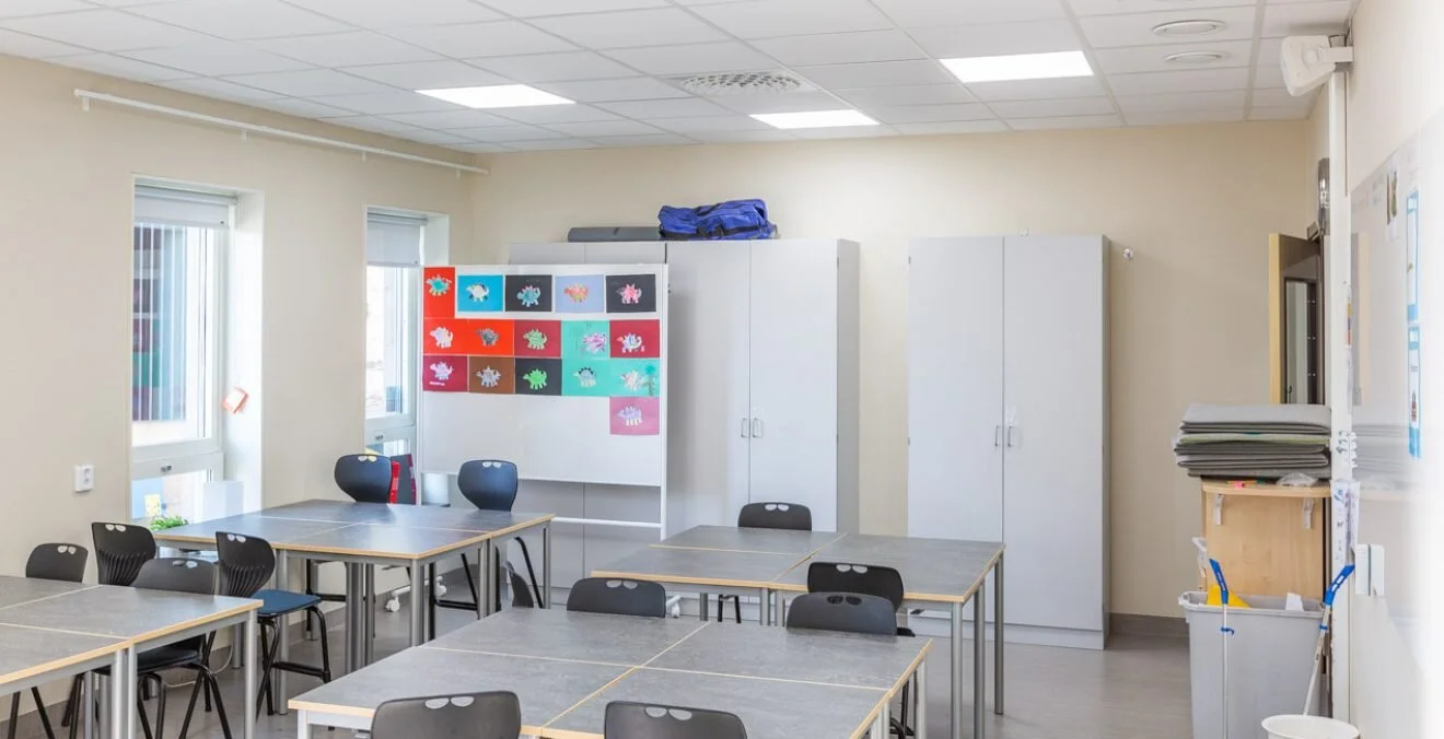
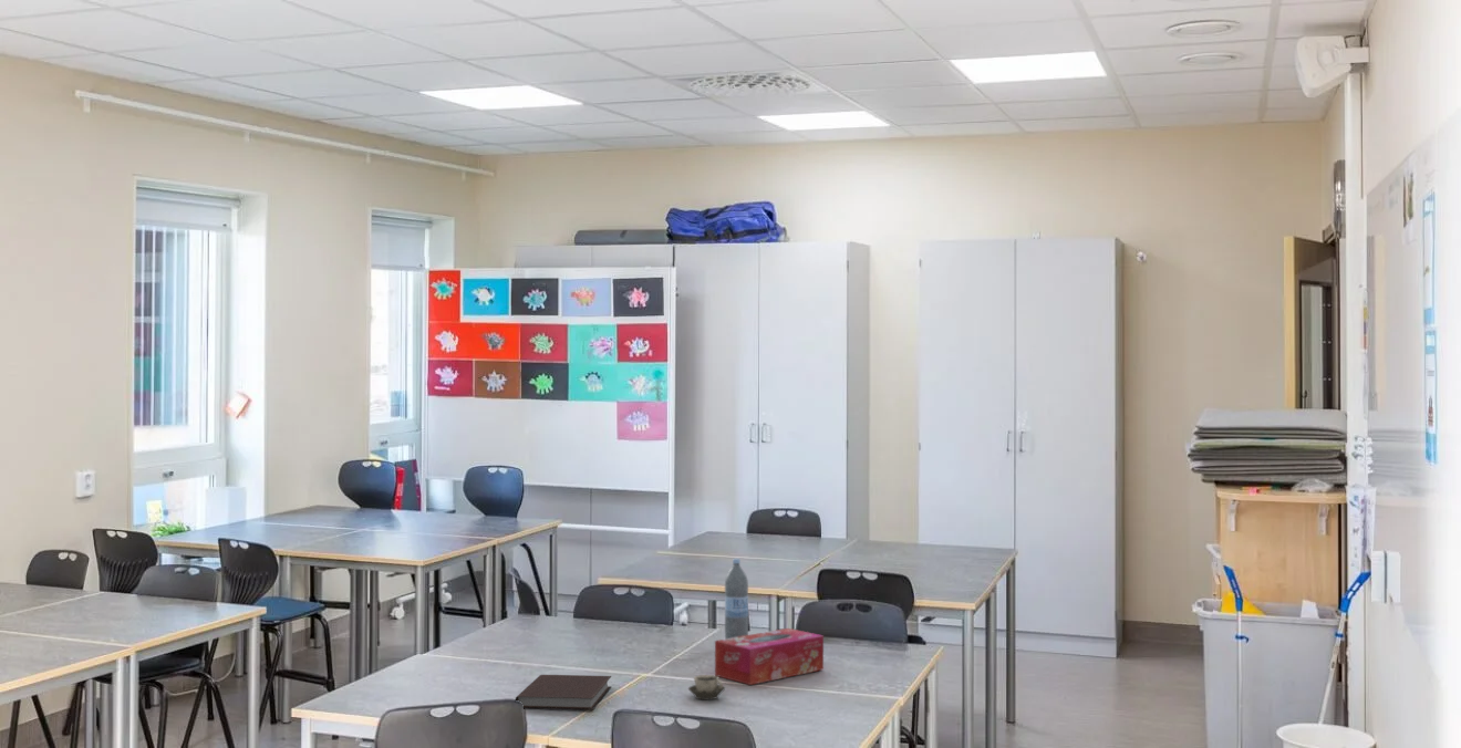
+ cup (706, 687)
+ water bottle (736, 602)
+ notebook (564, 690)
+ tissue box (769, 655)
